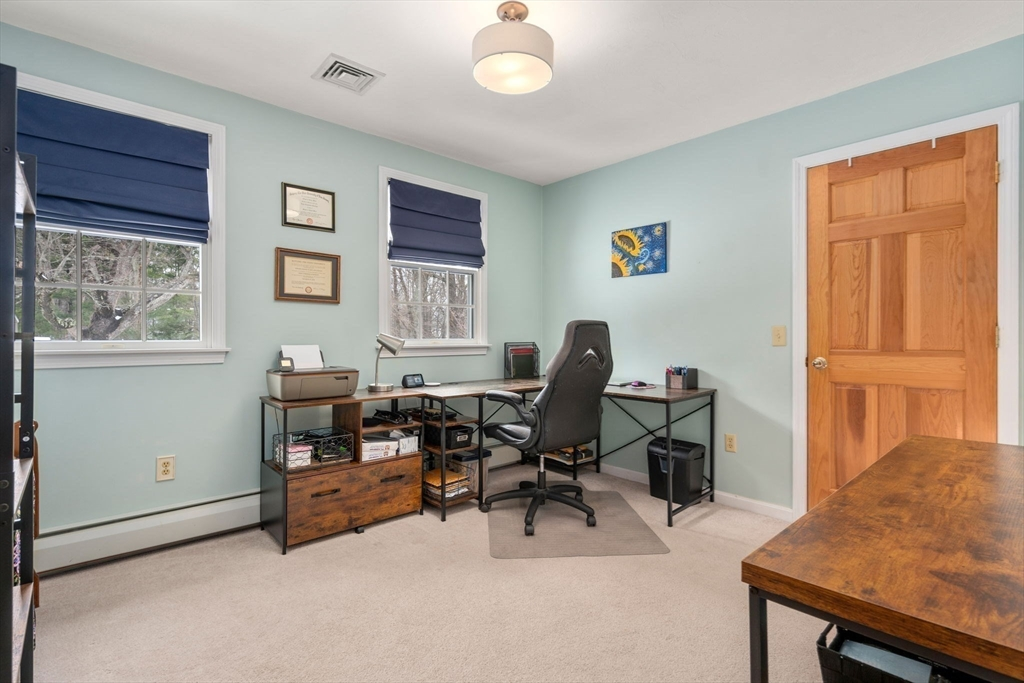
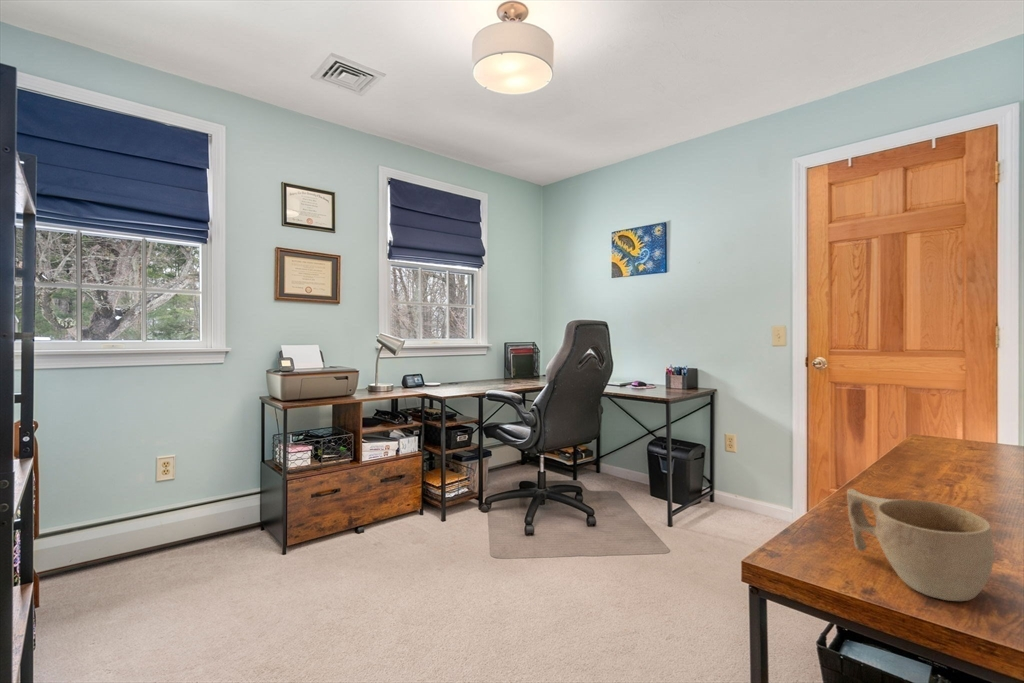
+ cup (911, 541)
